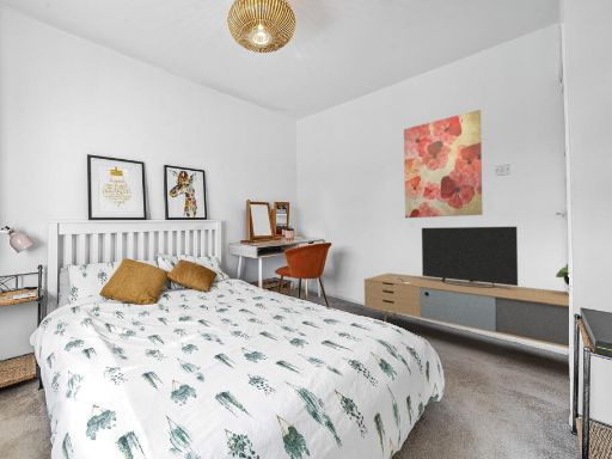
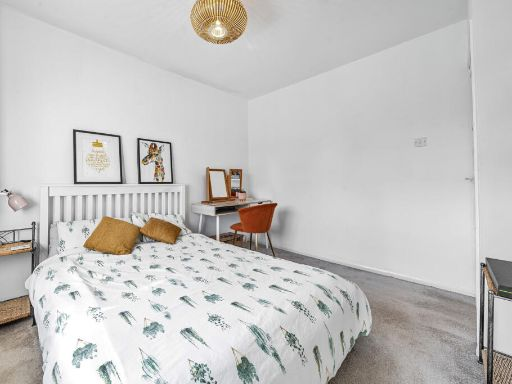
- media console (464, 283)
- wall art (440, 169)
